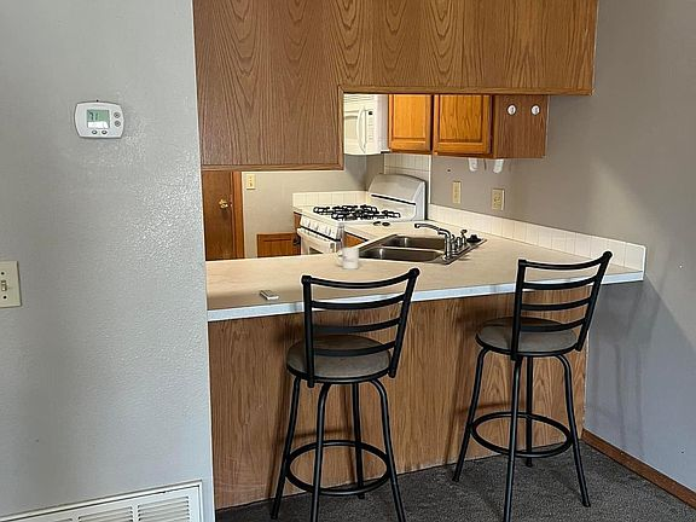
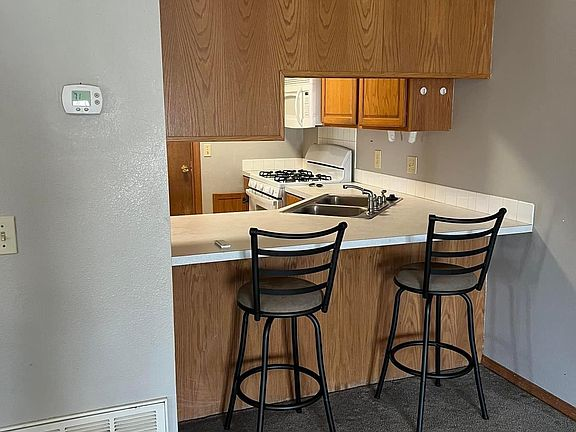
- mug (347, 257)
